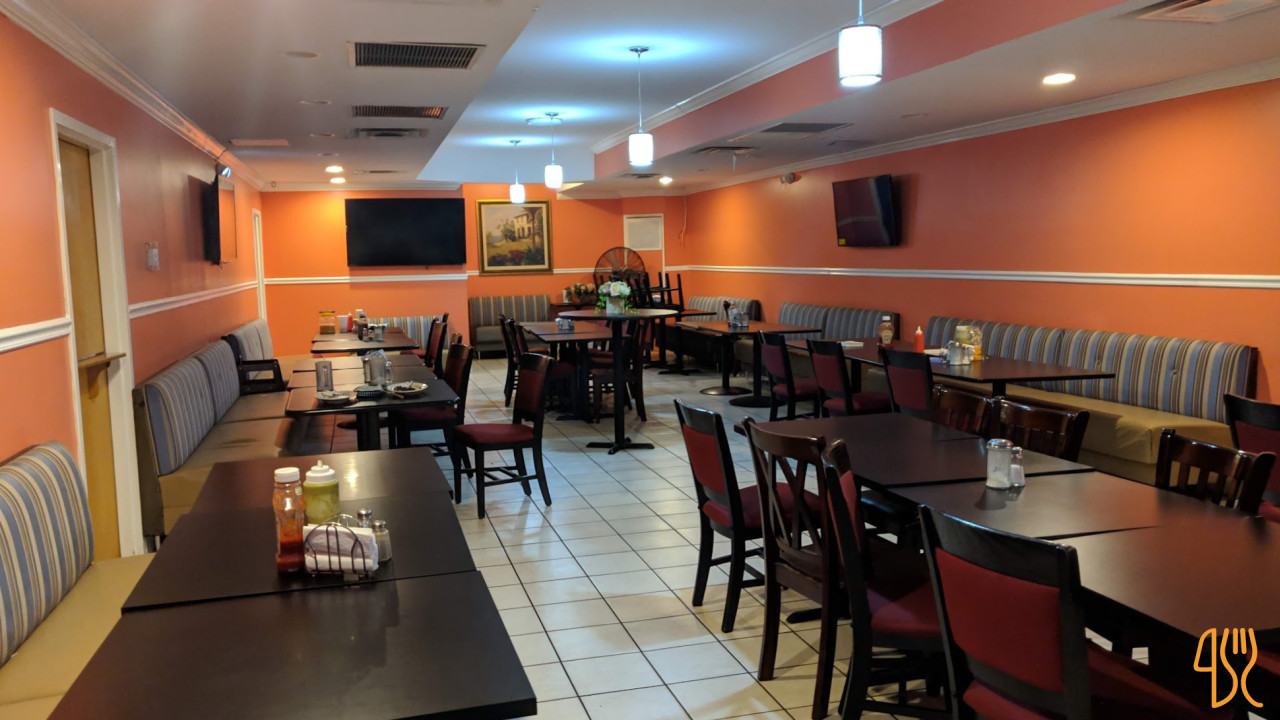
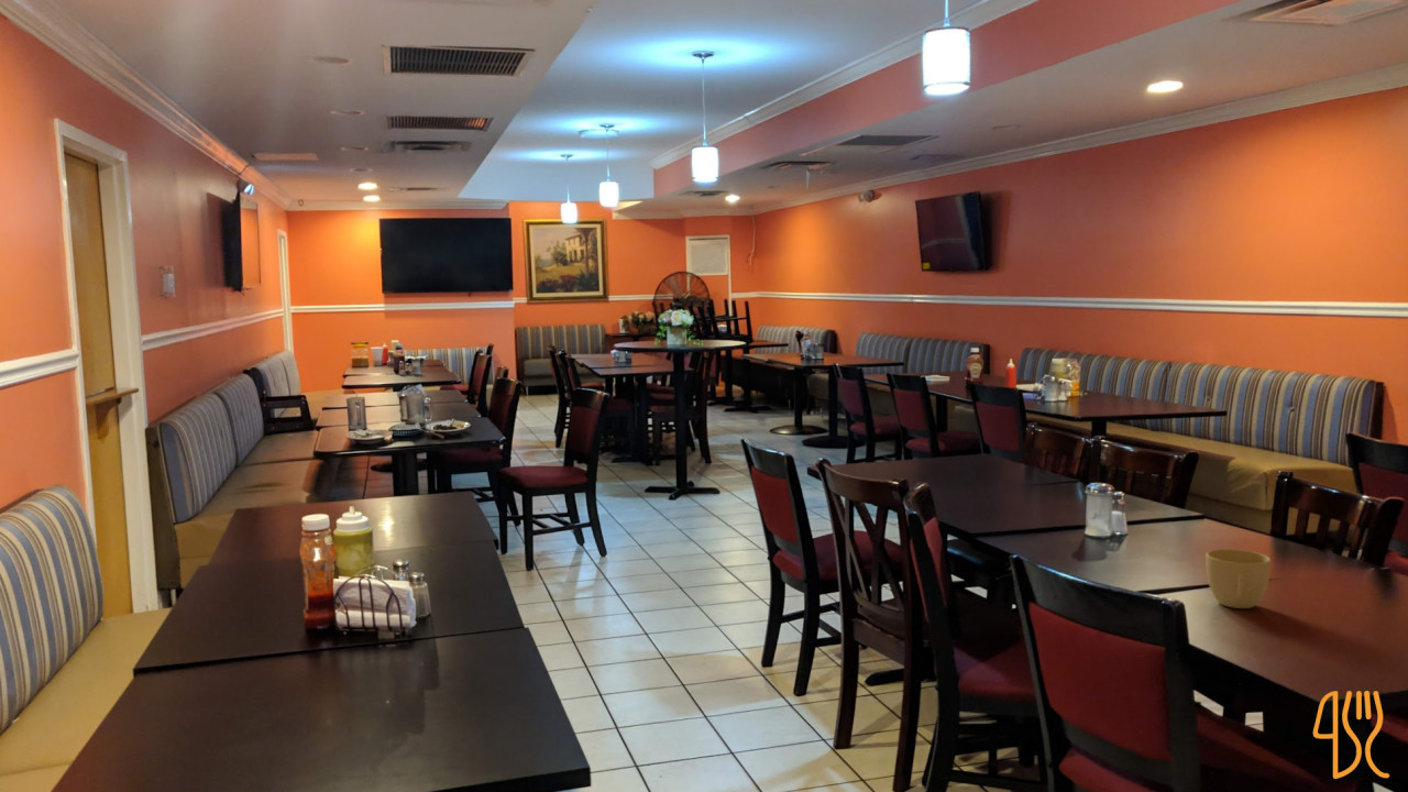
+ cup (1238, 582)
